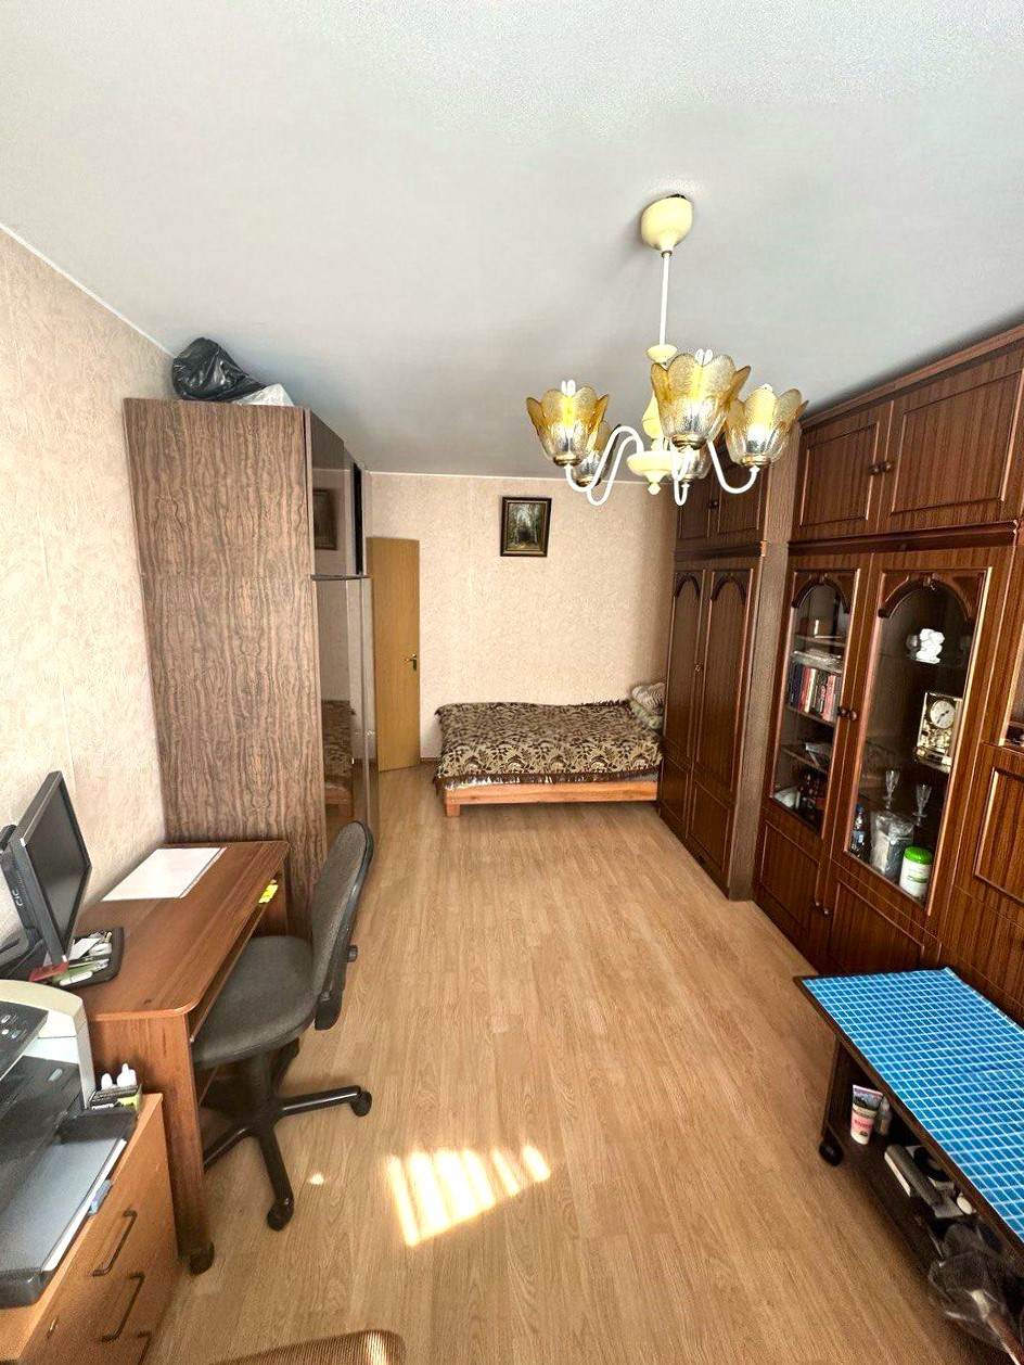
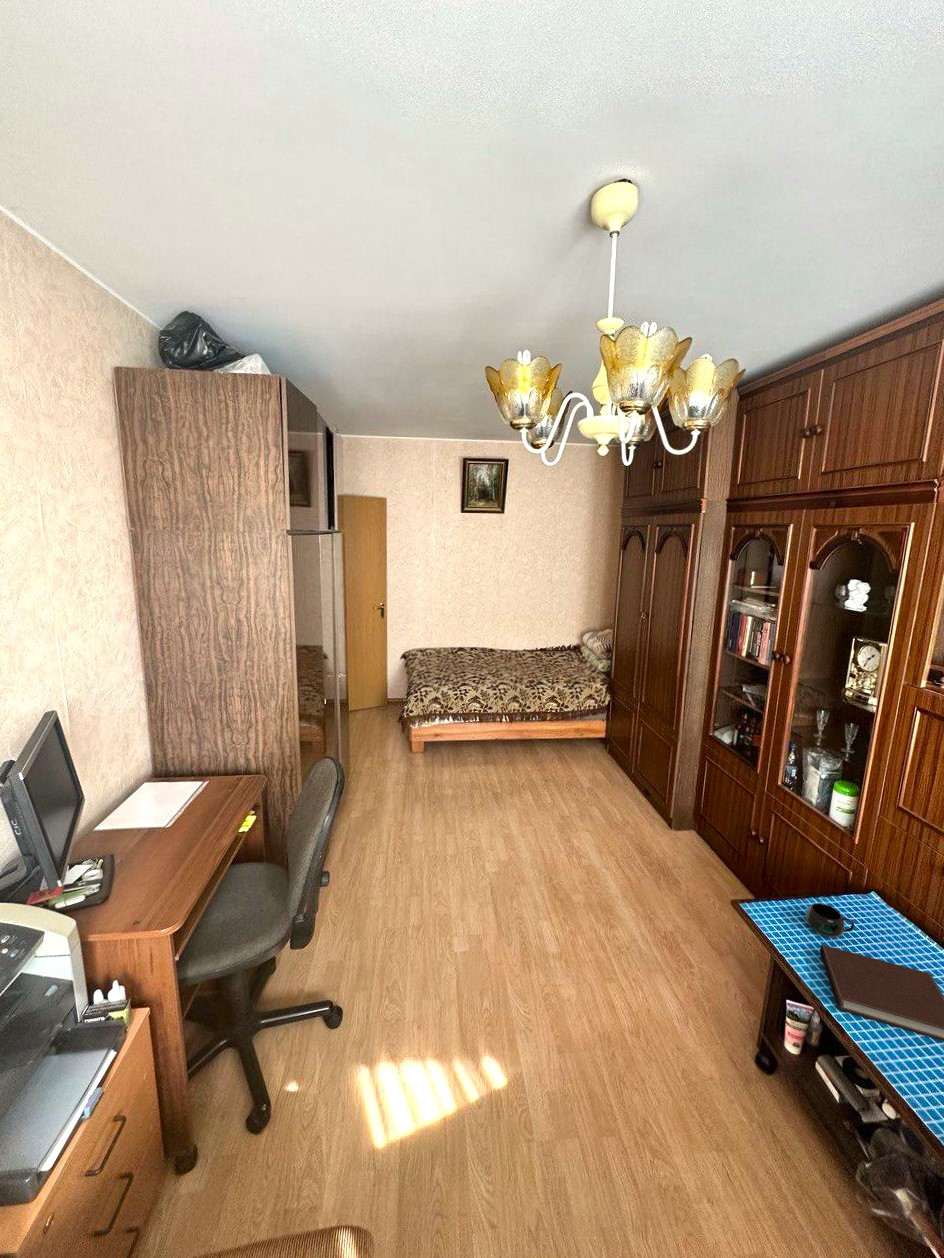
+ mug (829, 921)
+ notebook (885, 989)
